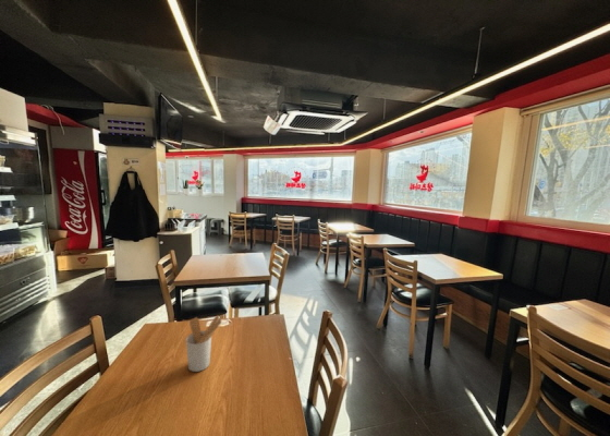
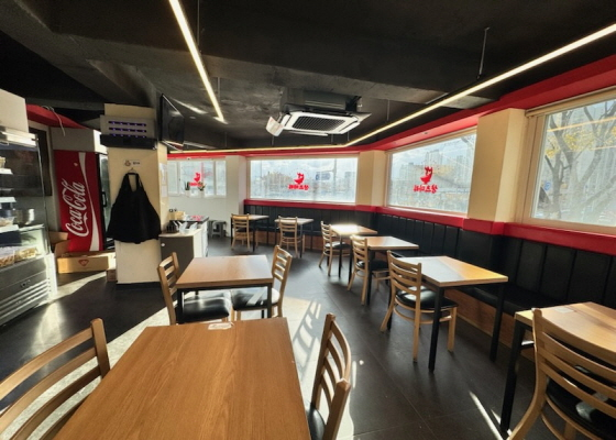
- utensil holder (205, 341)
